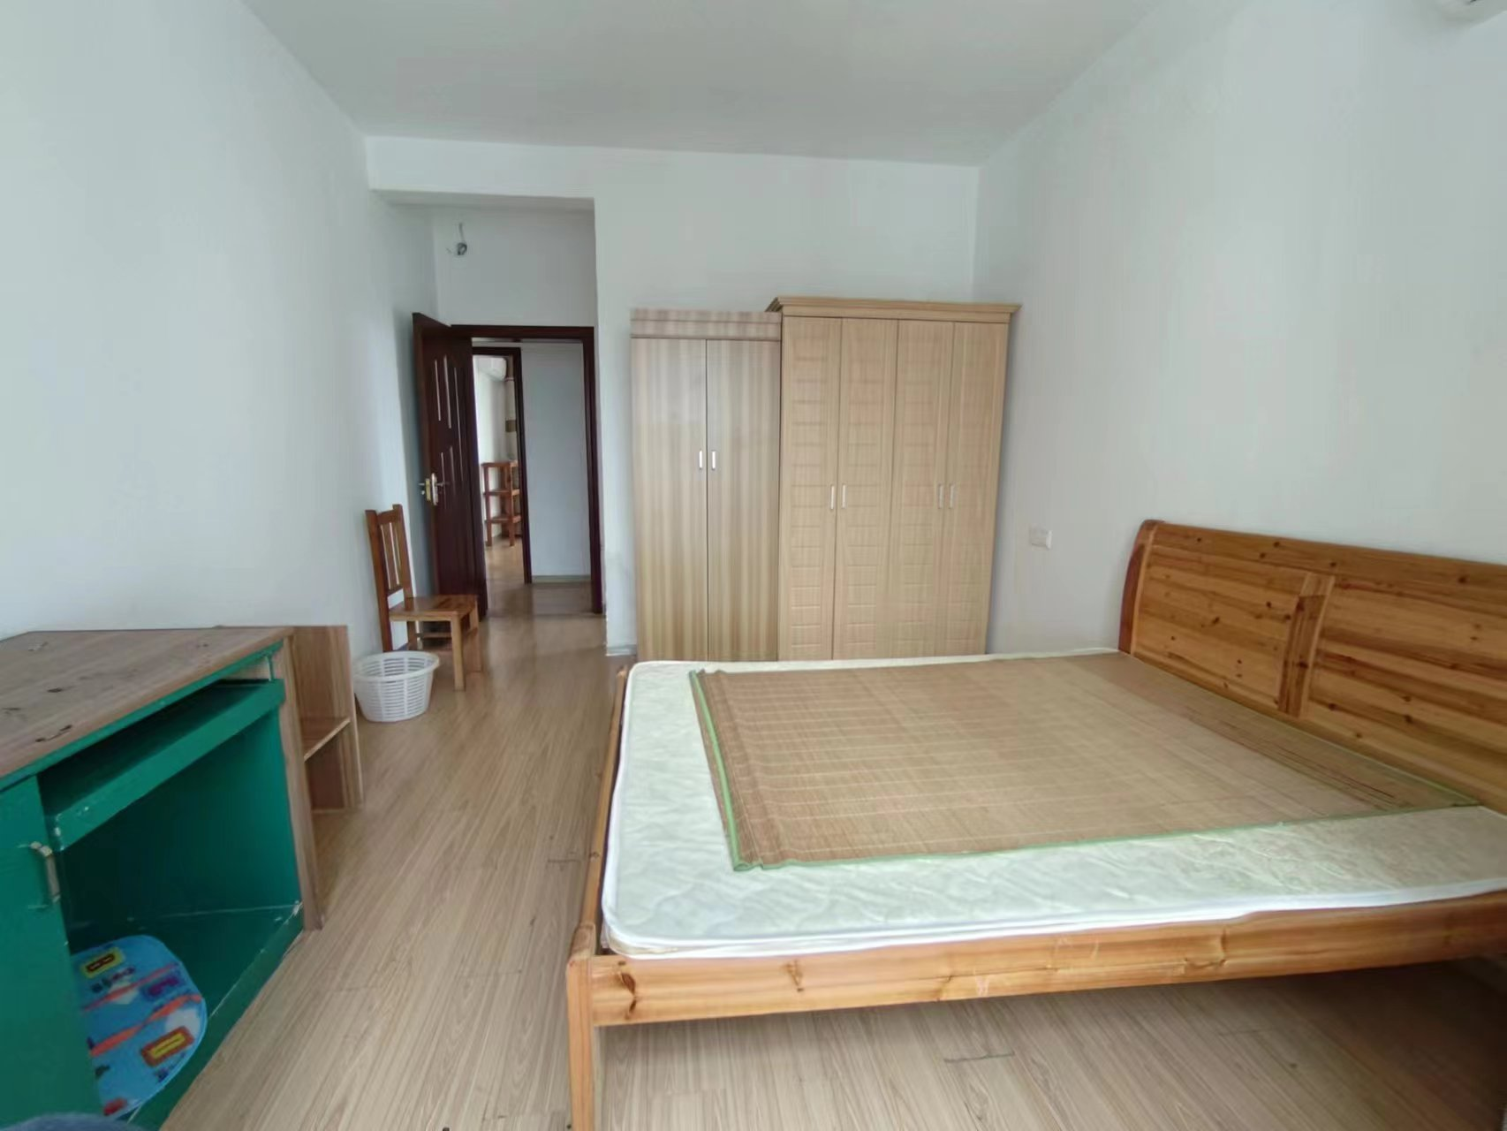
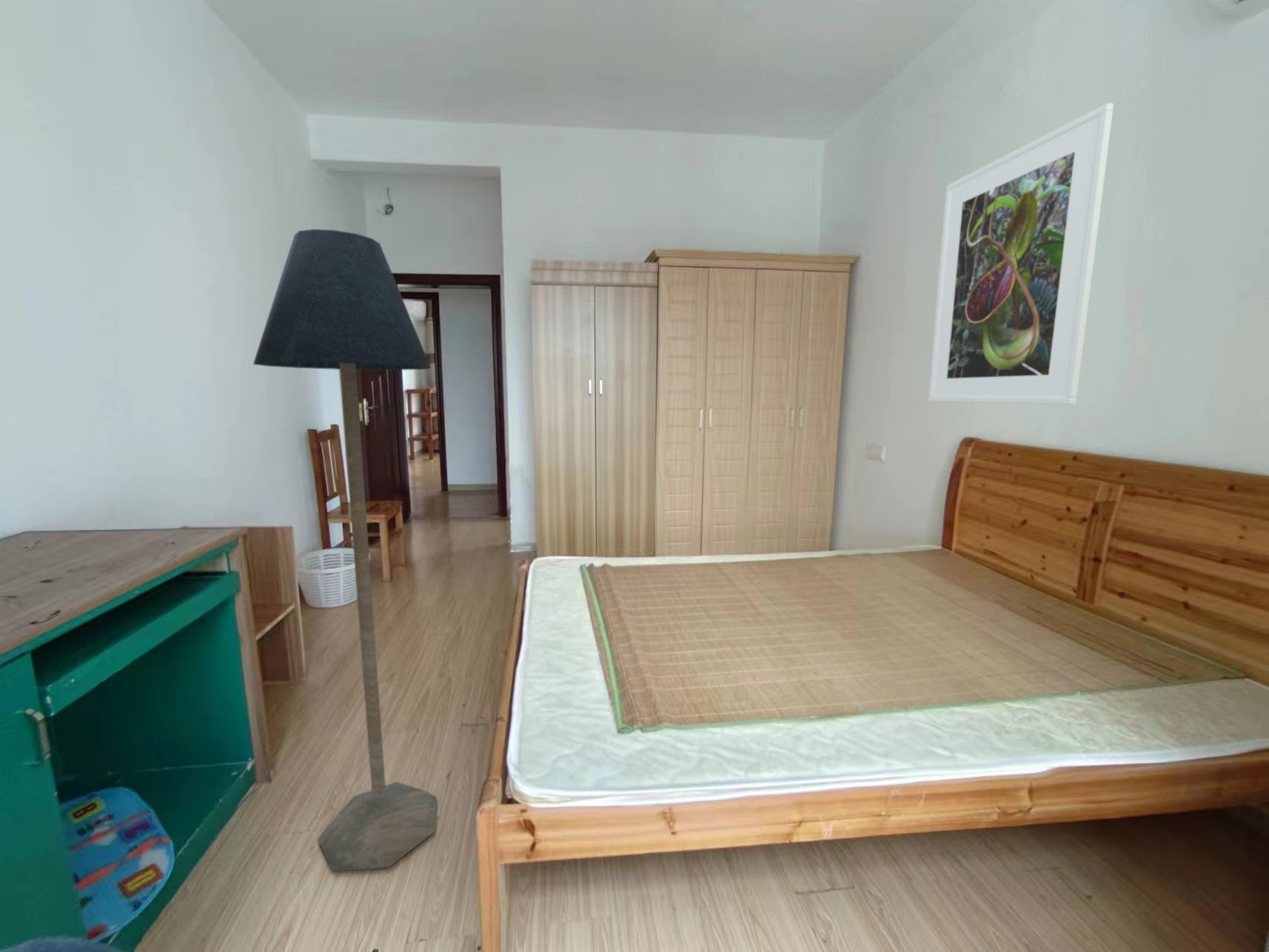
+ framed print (1003, 280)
+ floor lamp (363, 556)
